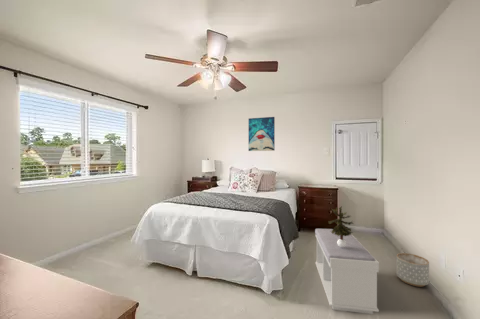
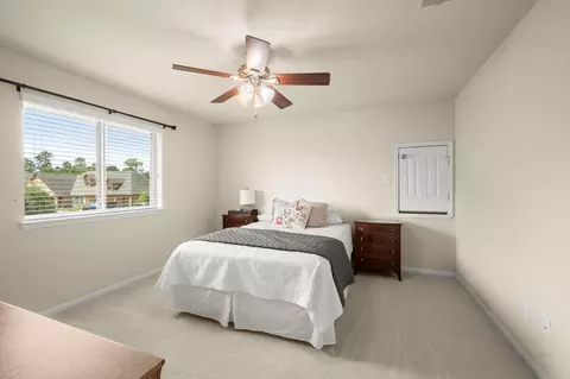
- bench (340, 264)
- potted plant (340, 225)
- planter (412, 269)
- wall art (261, 134)
